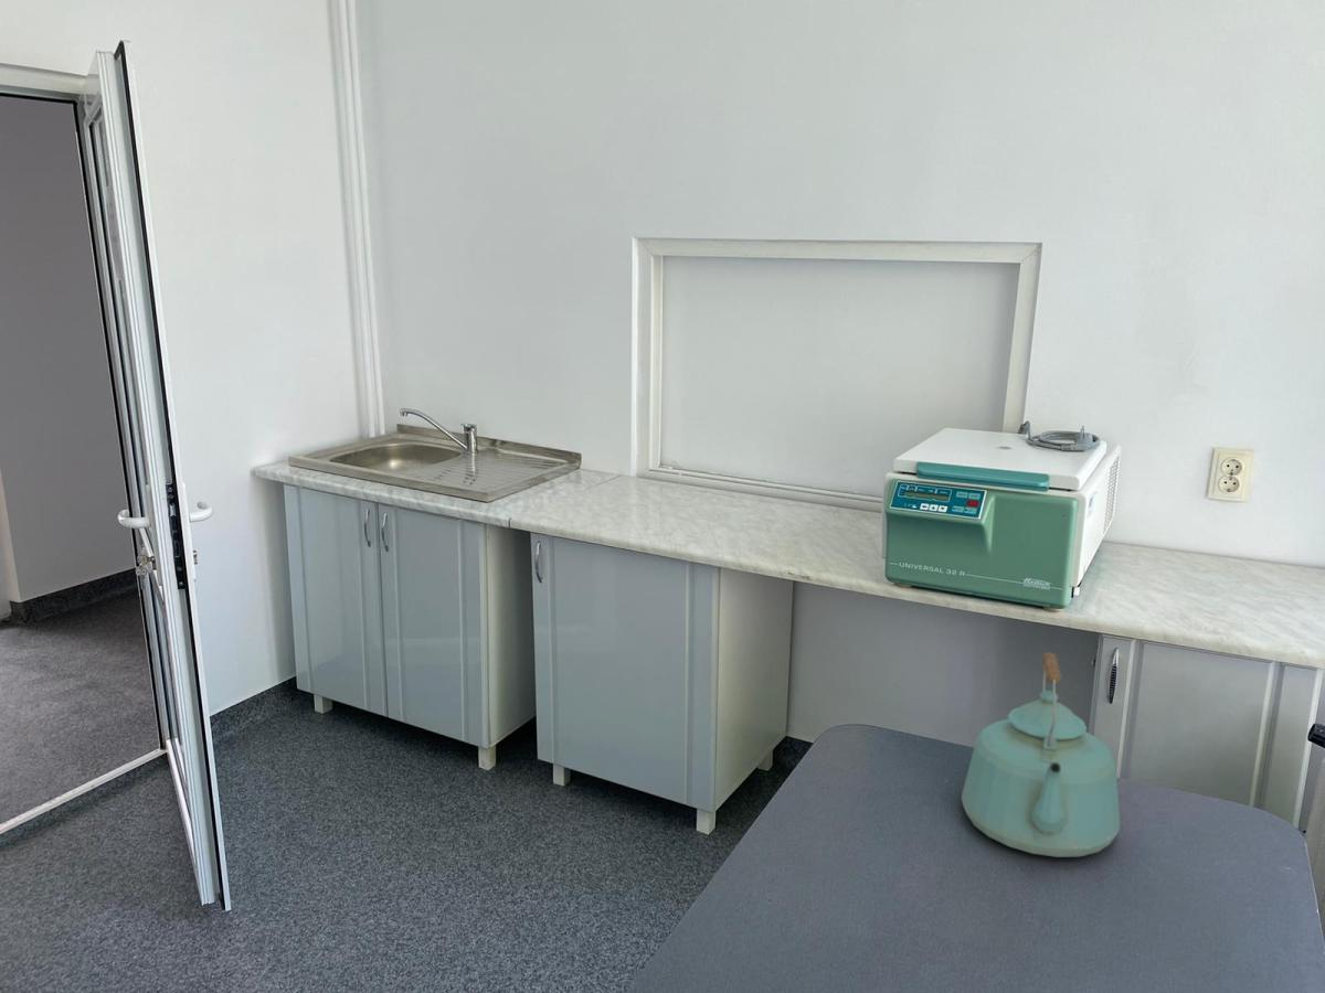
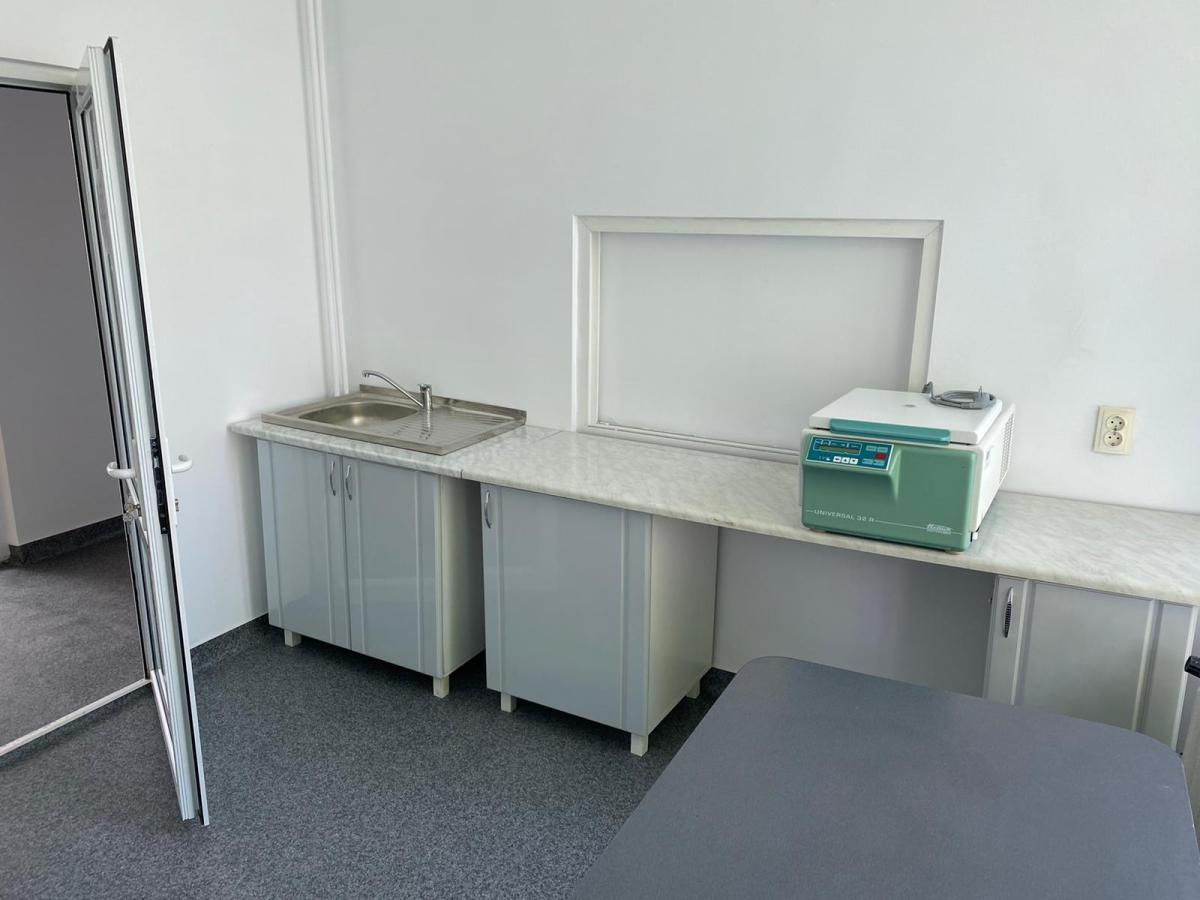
- kettle (1046, 750)
